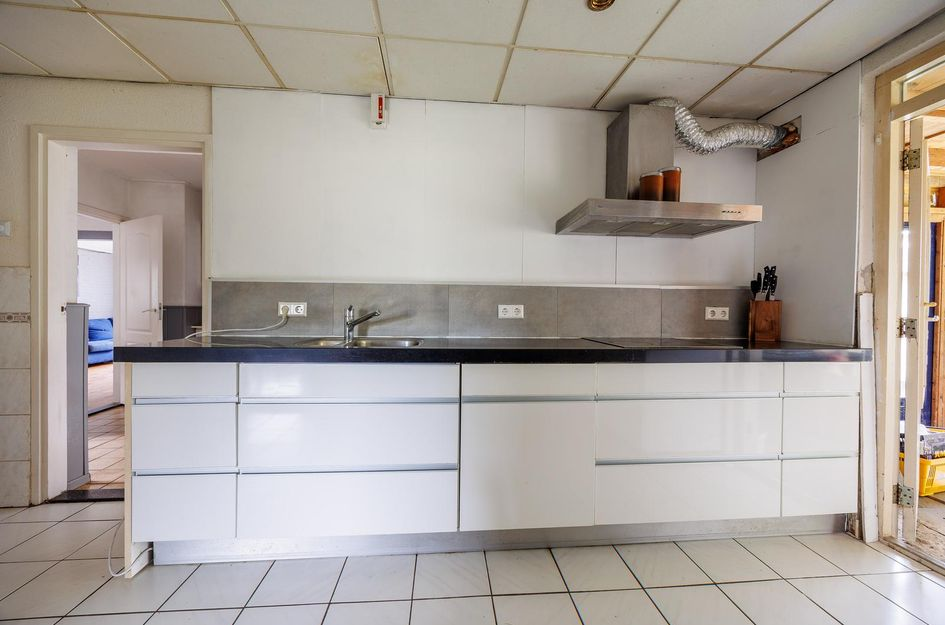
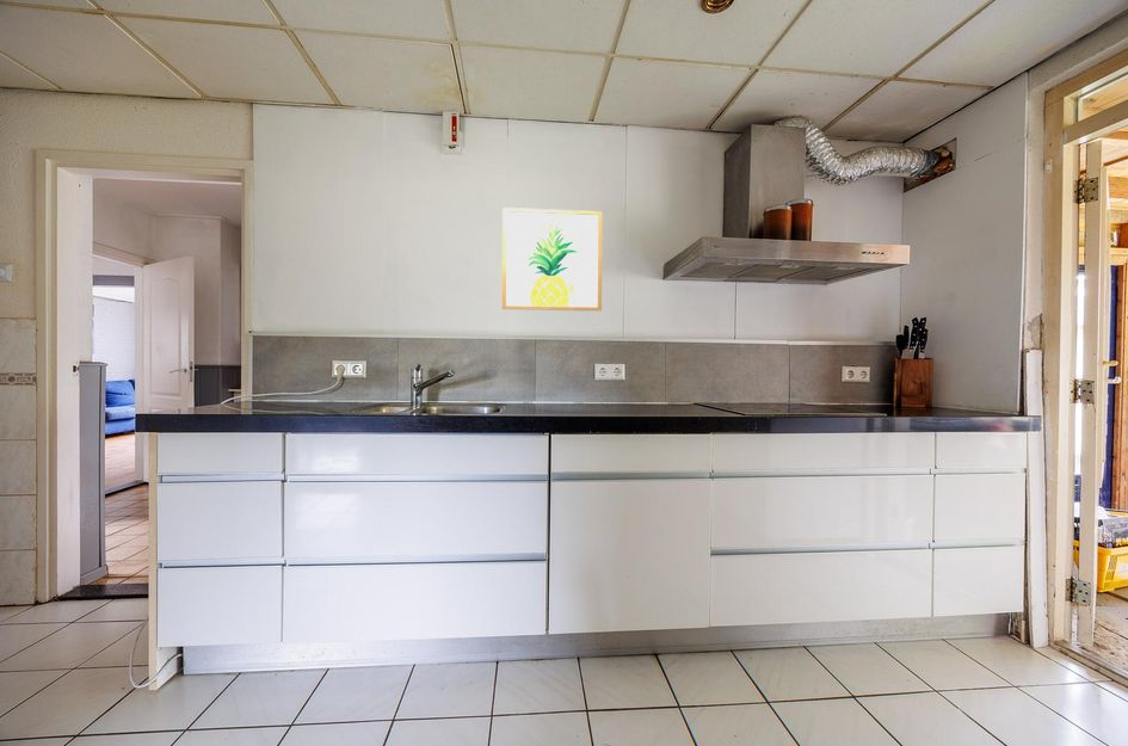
+ wall art (551, 260)
